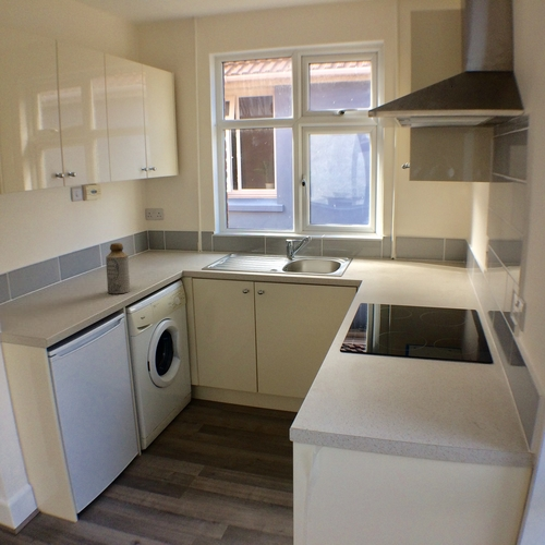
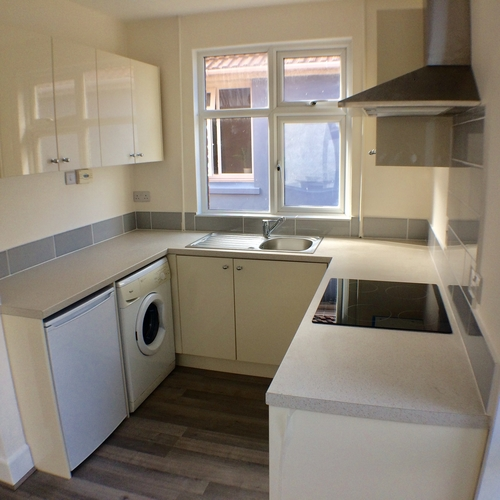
- bottle (117, 267)
